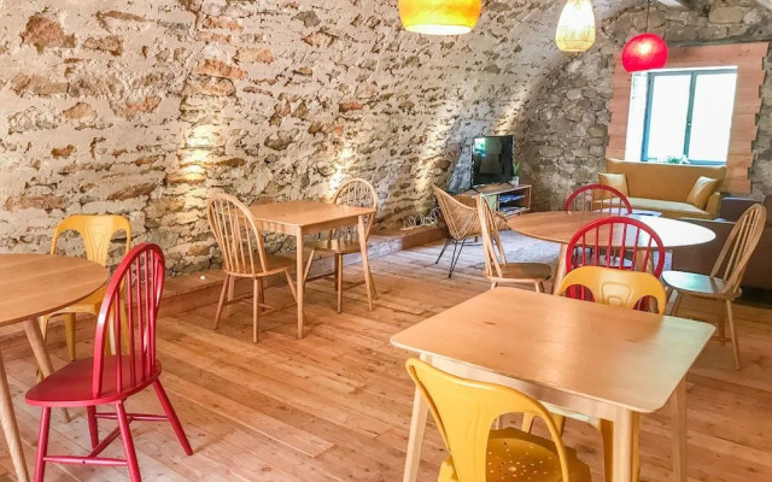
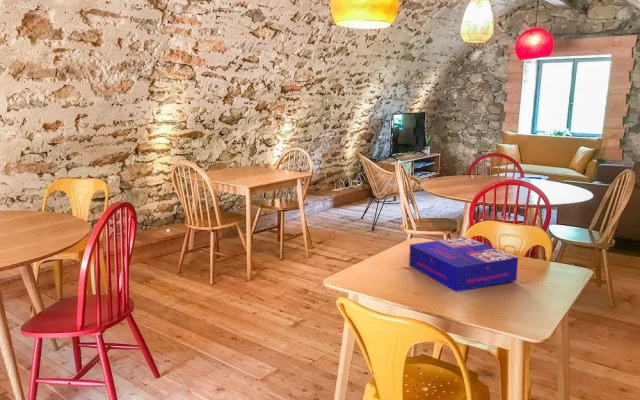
+ board game (461, 261)
